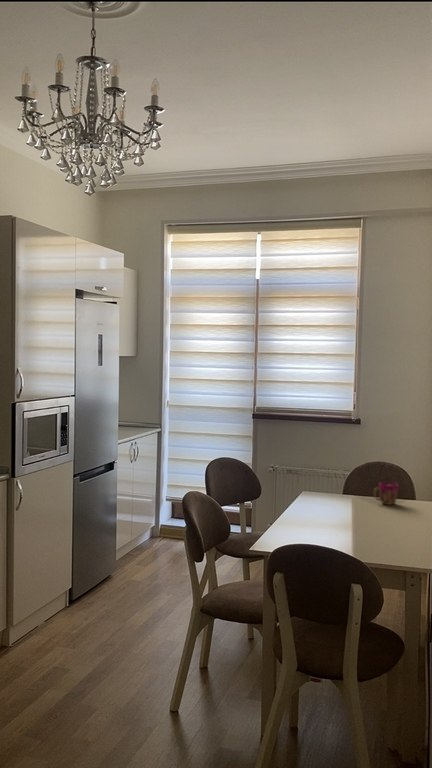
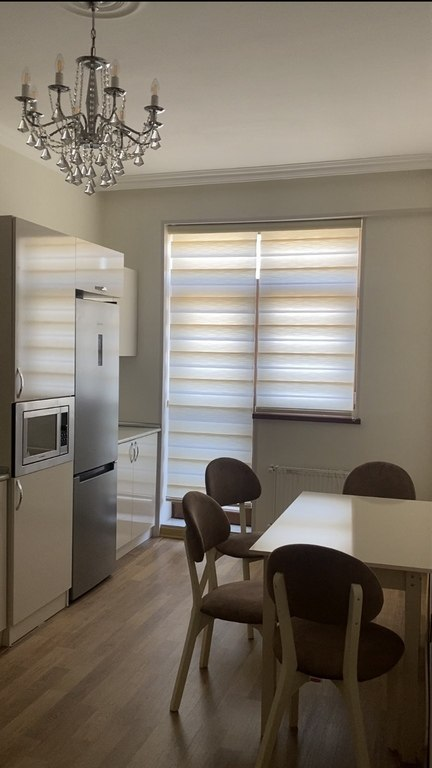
- cup (385, 493)
